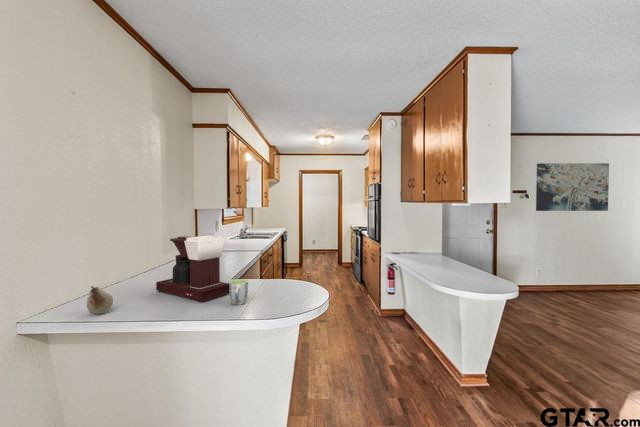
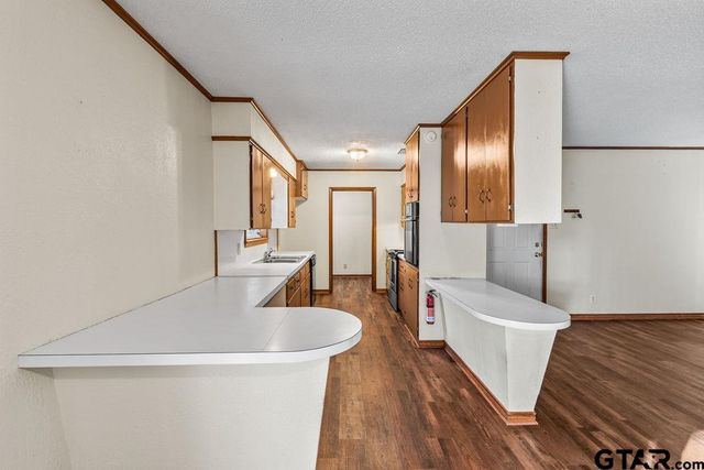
- coffee maker (193, 264)
- fruit (100, 298)
- mug (238, 292)
- wall art (572, 187)
